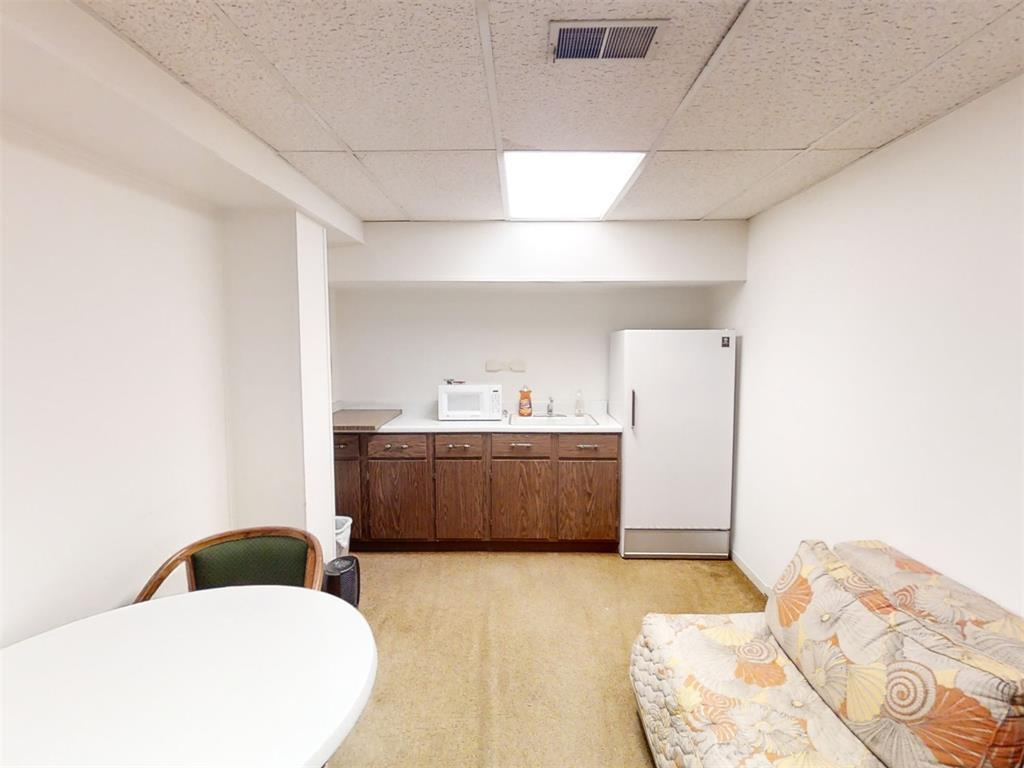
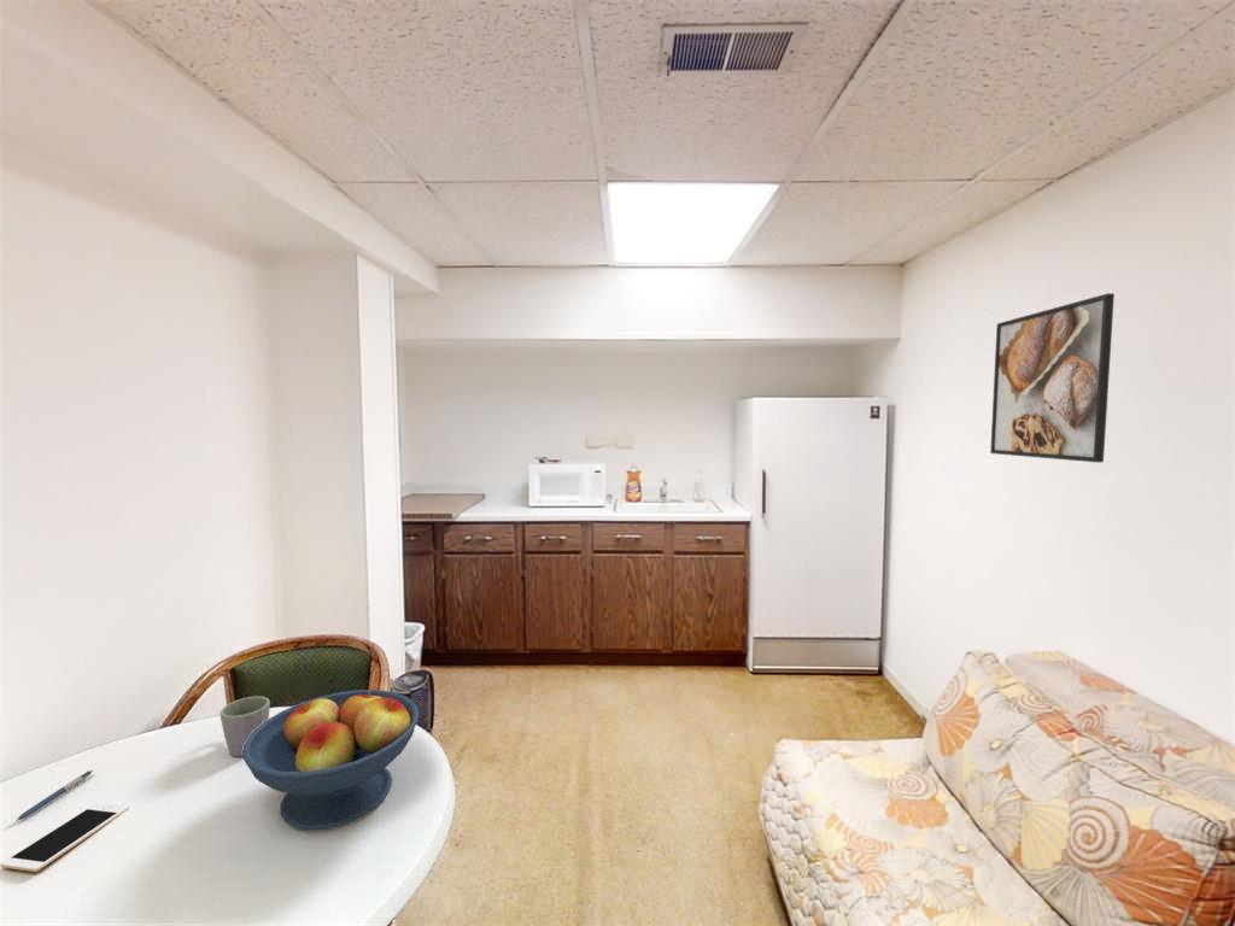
+ fruit bowl (336, 748)
+ mug (242, 723)
+ cell phone (69, 834)
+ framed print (1043, 383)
+ pen (55, 793)
